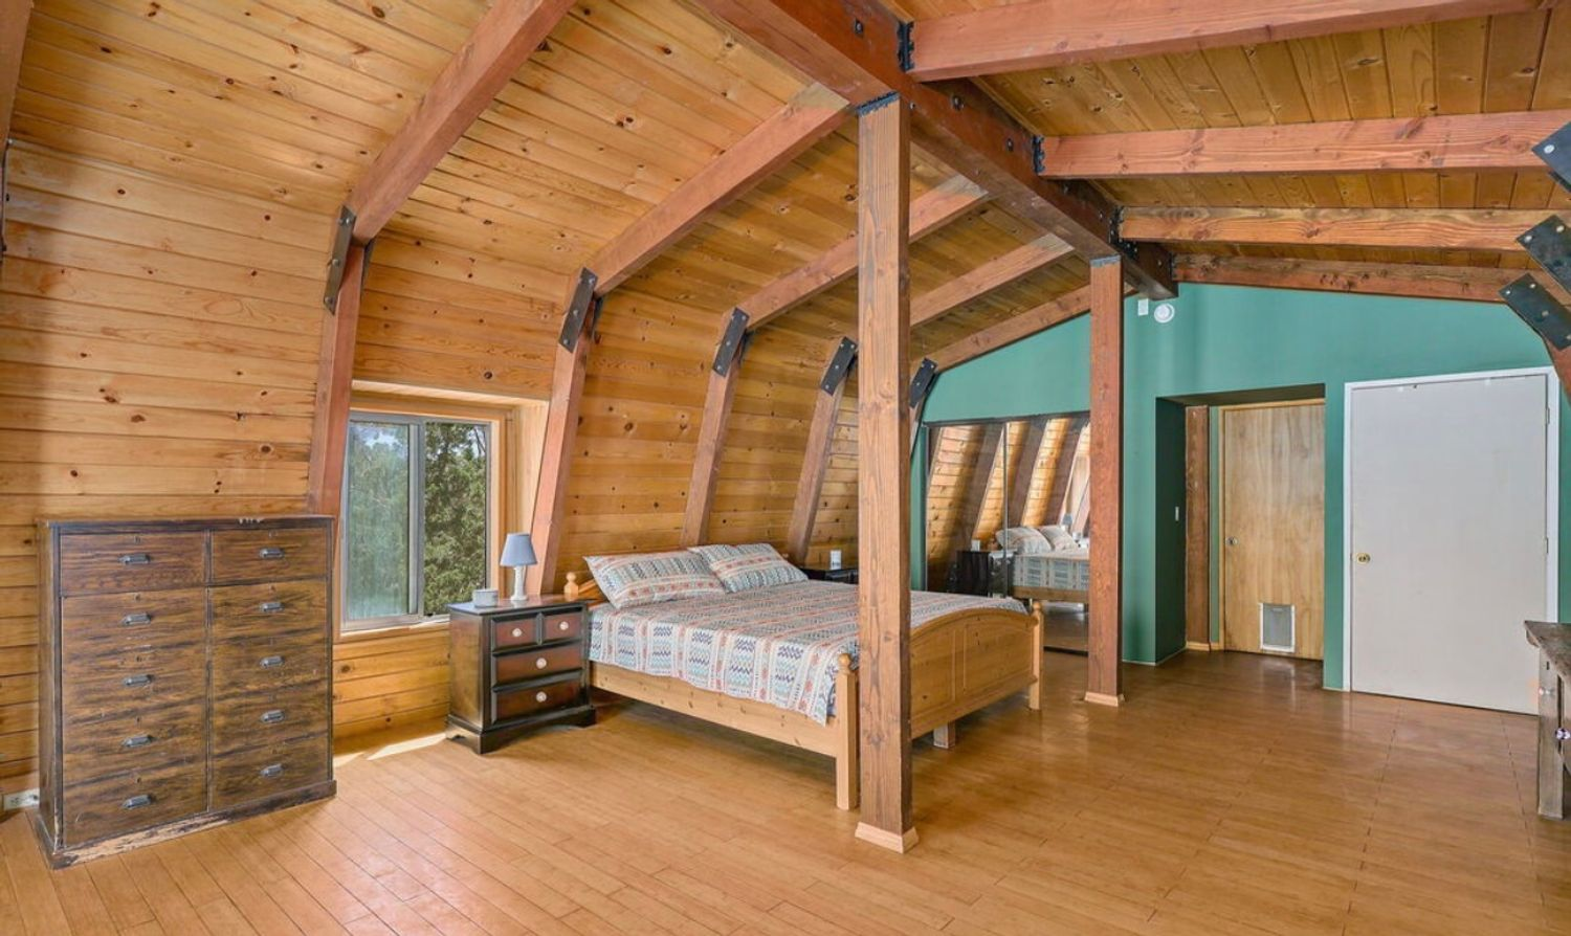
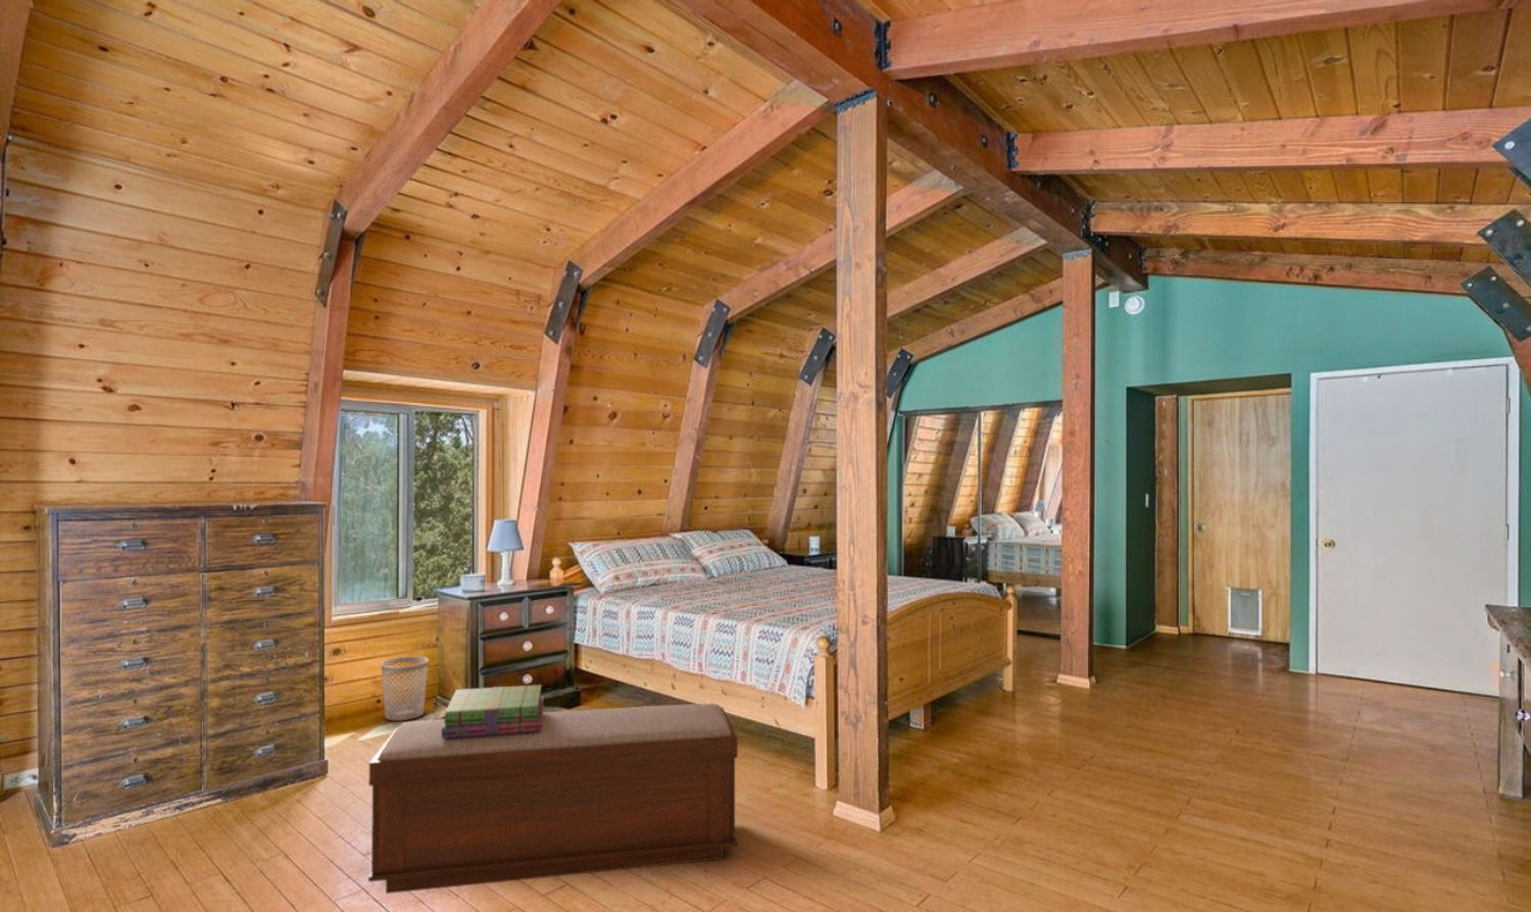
+ wastebasket (405, 688)
+ bench (564, 786)
+ stack of books (495, 711)
